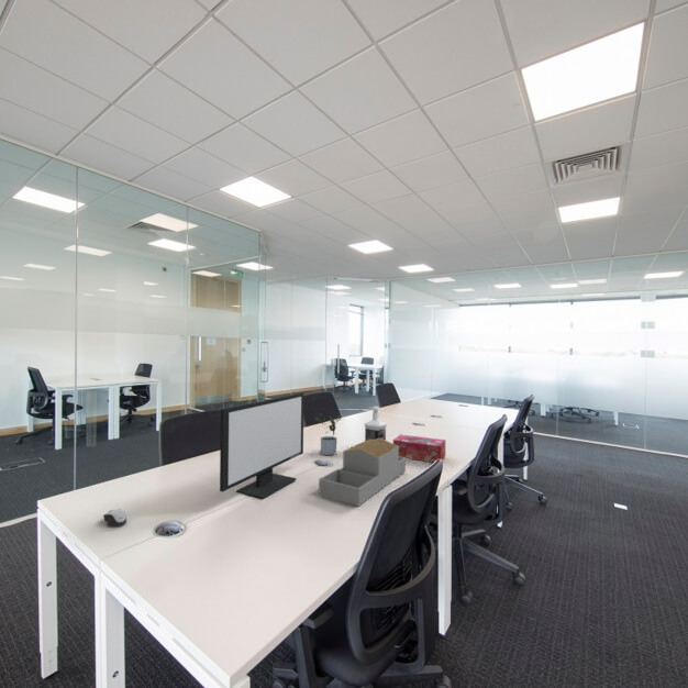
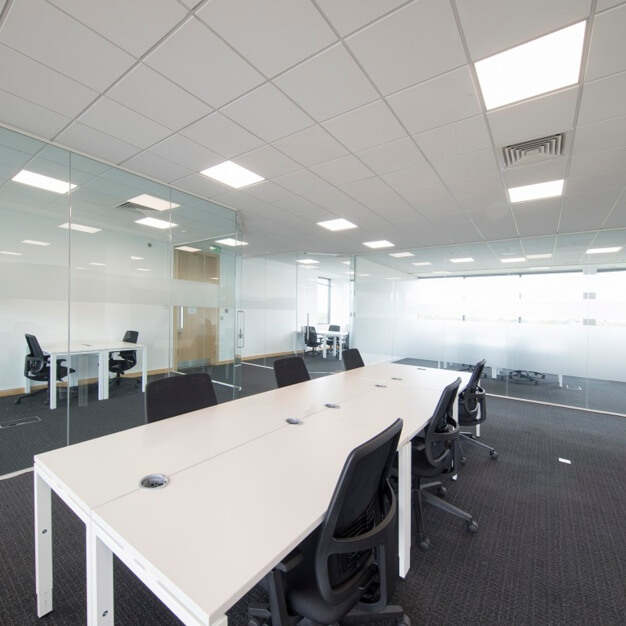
- computer monitor (267, 442)
- tissue box (419, 447)
- bottle (375, 429)
- potted plant (326, 432)
- architectural model (359, 462)
- computer mouse (114, 515)
